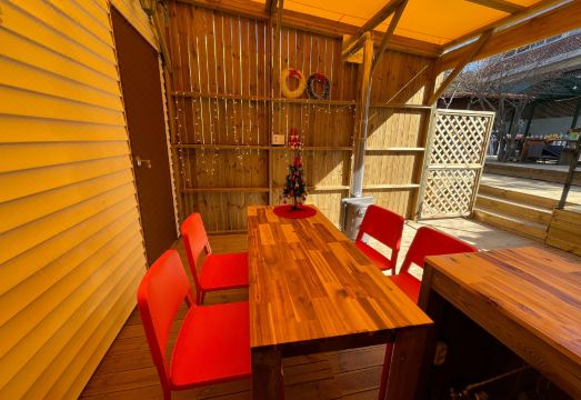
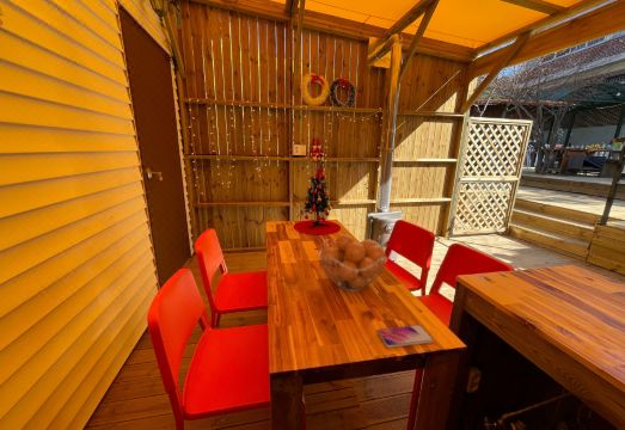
+ smartphone (404, 334)
+ fruit basket (351, 262)
